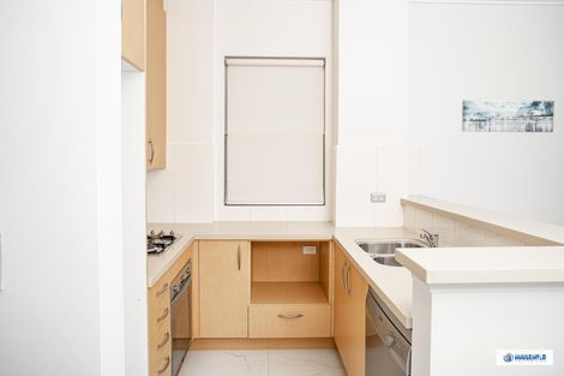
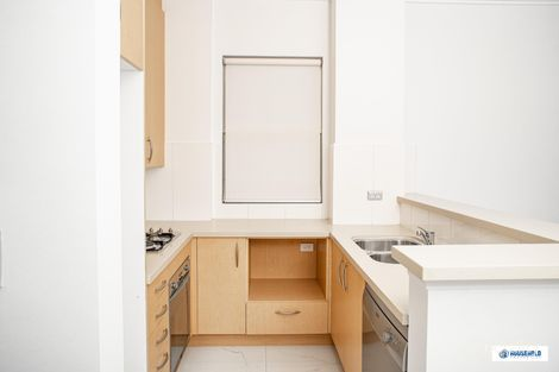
- wall art (508, 115)
